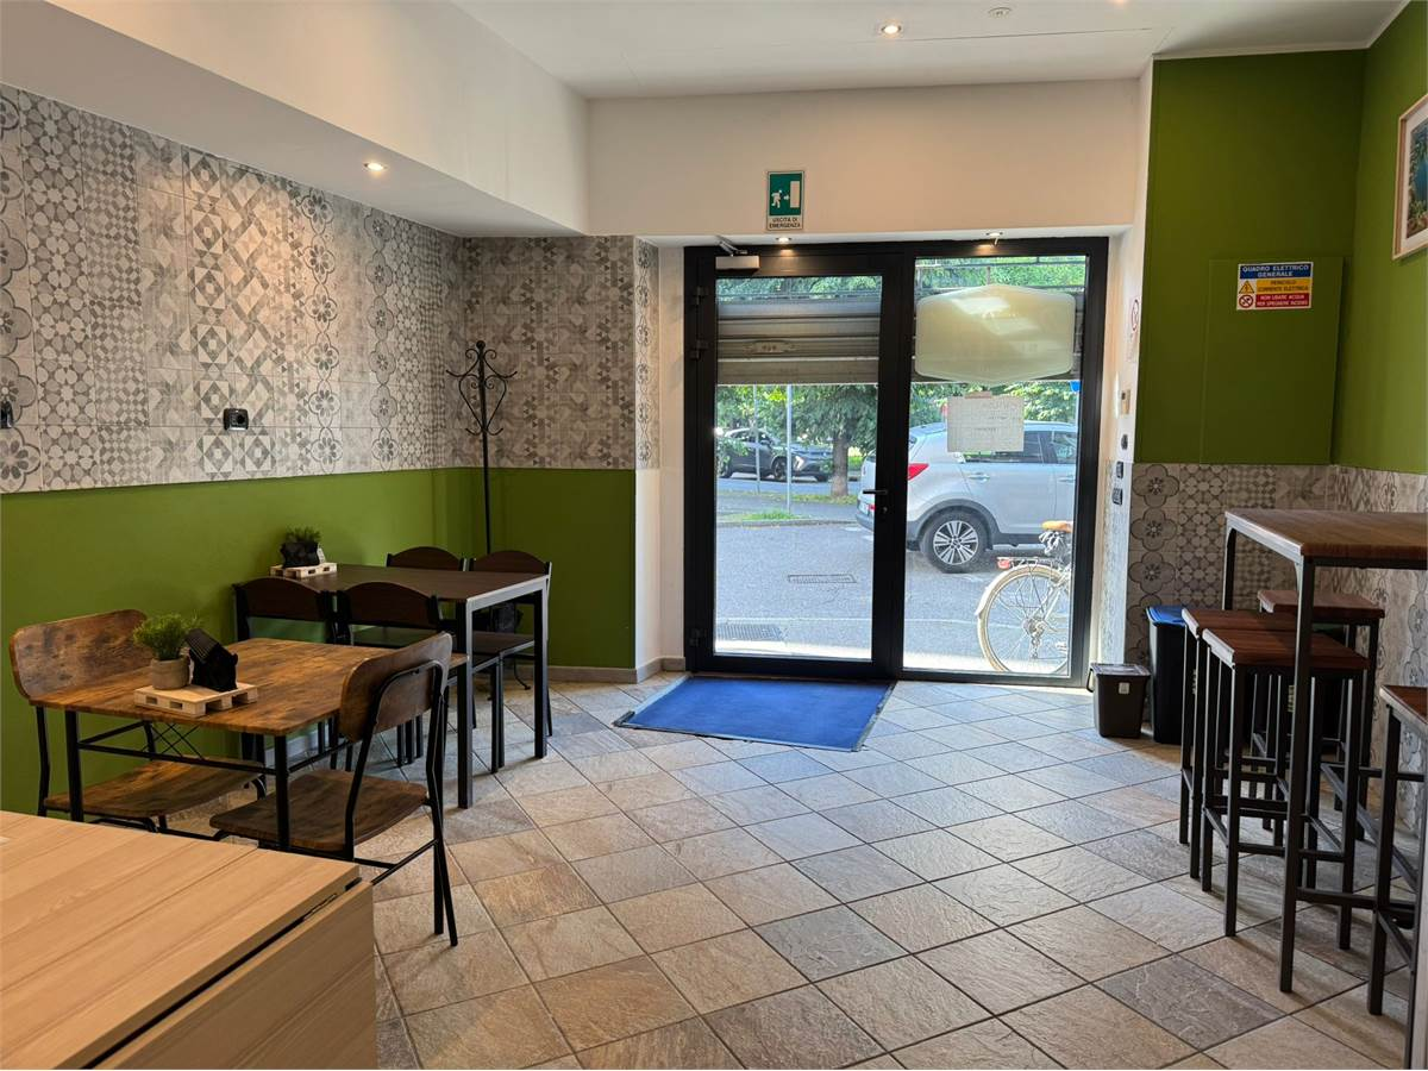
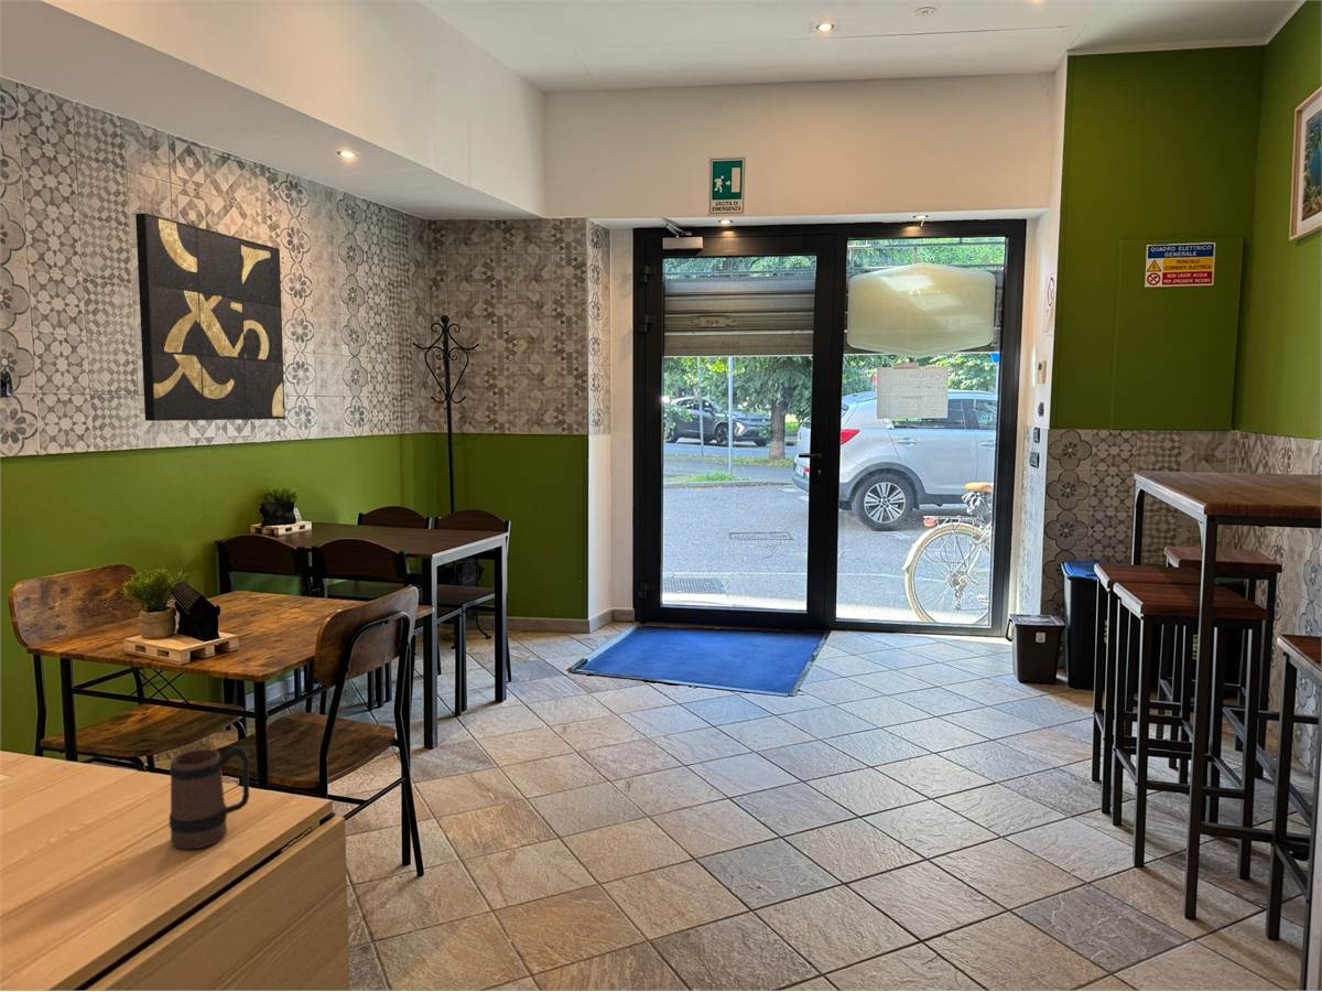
+ wall art (217, 326)
+ mug (209, 794)
